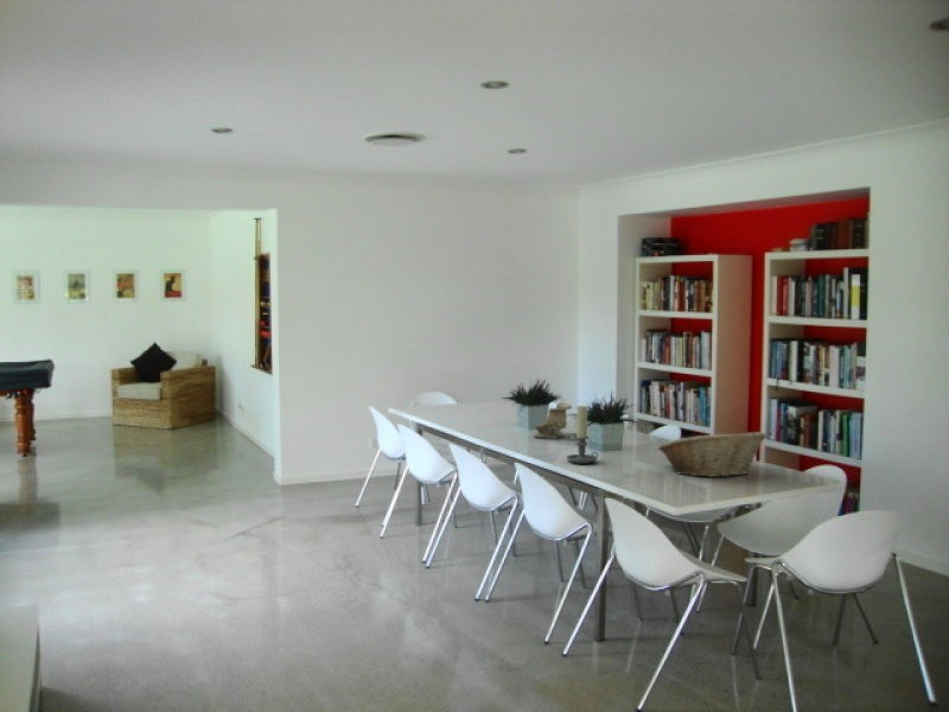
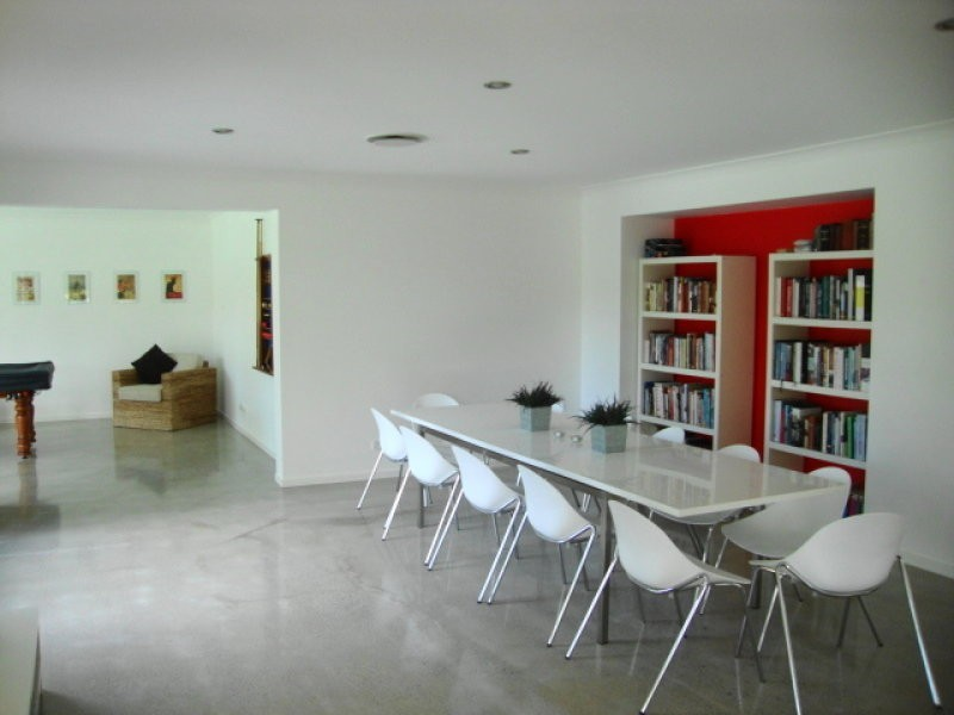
- candle holder (584, 433)
- fruit basket (712, 450)
- decorative bowl (553, 420)
